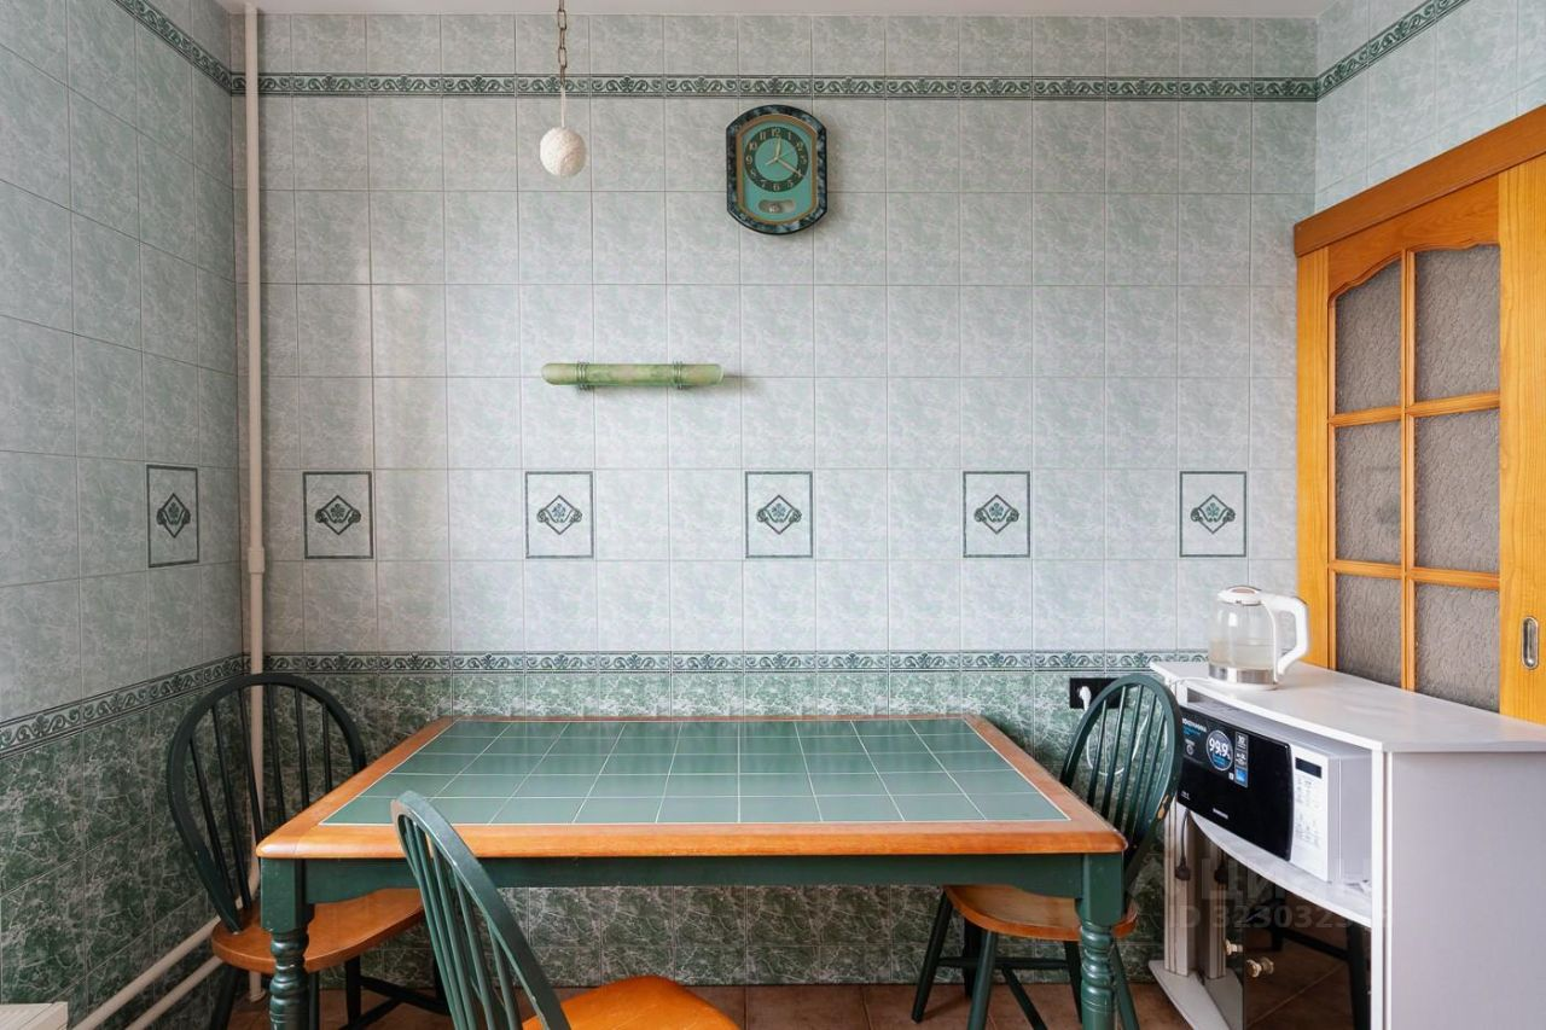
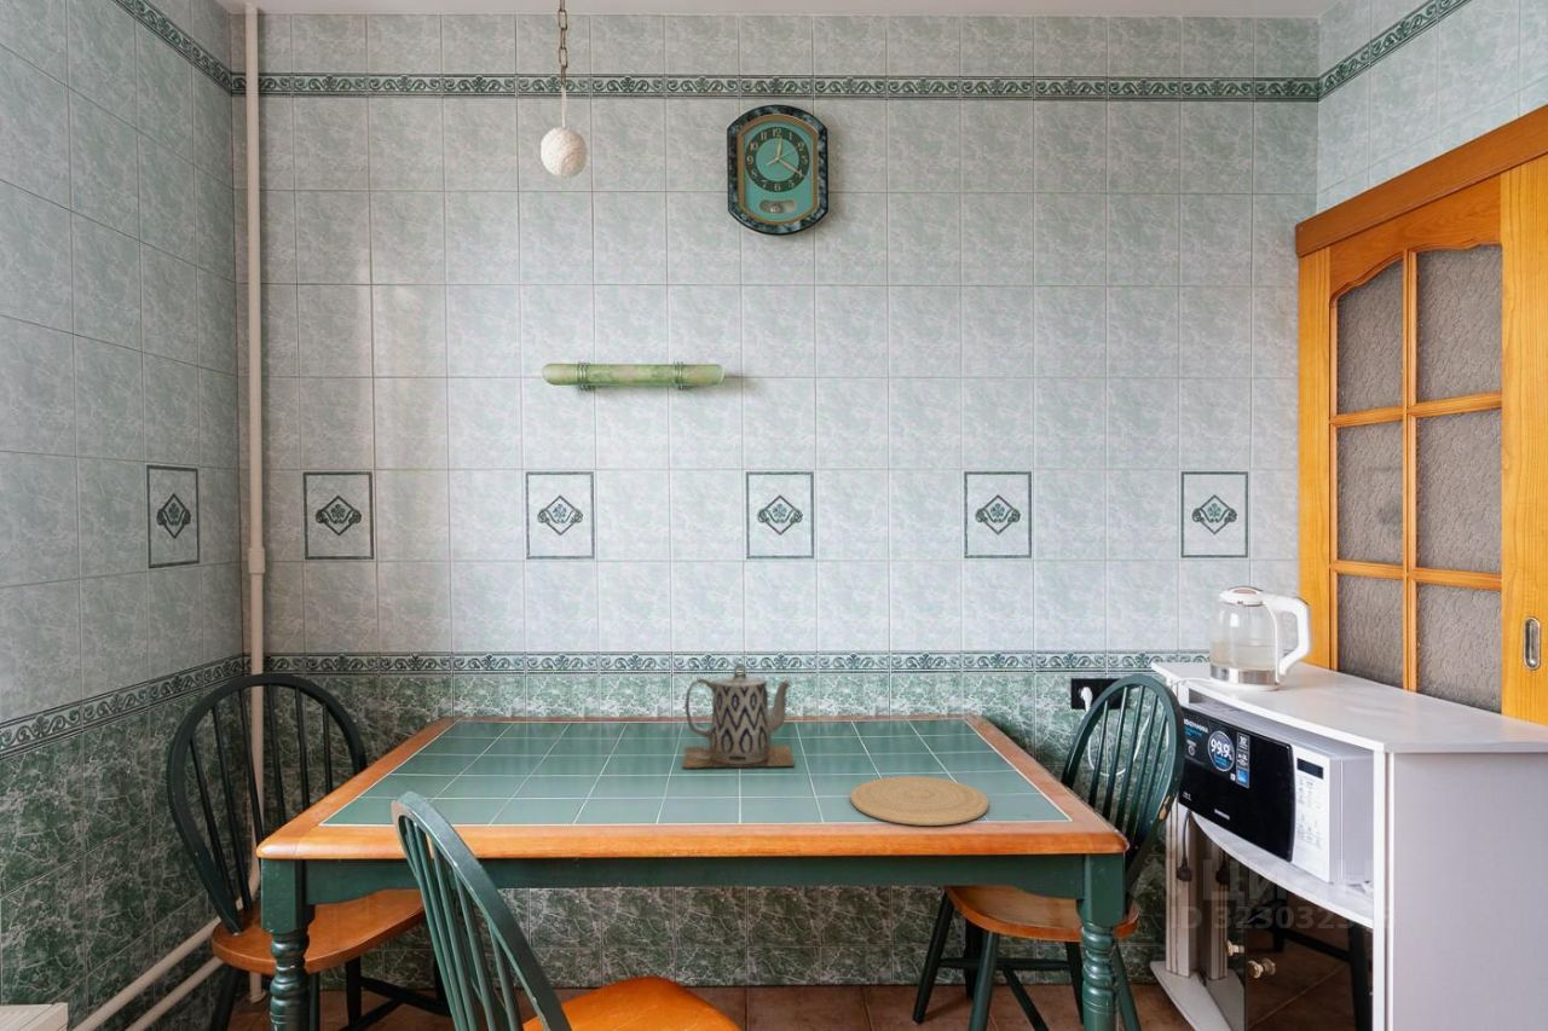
+ teapot (738, 709)
+ plate (918, 798)
